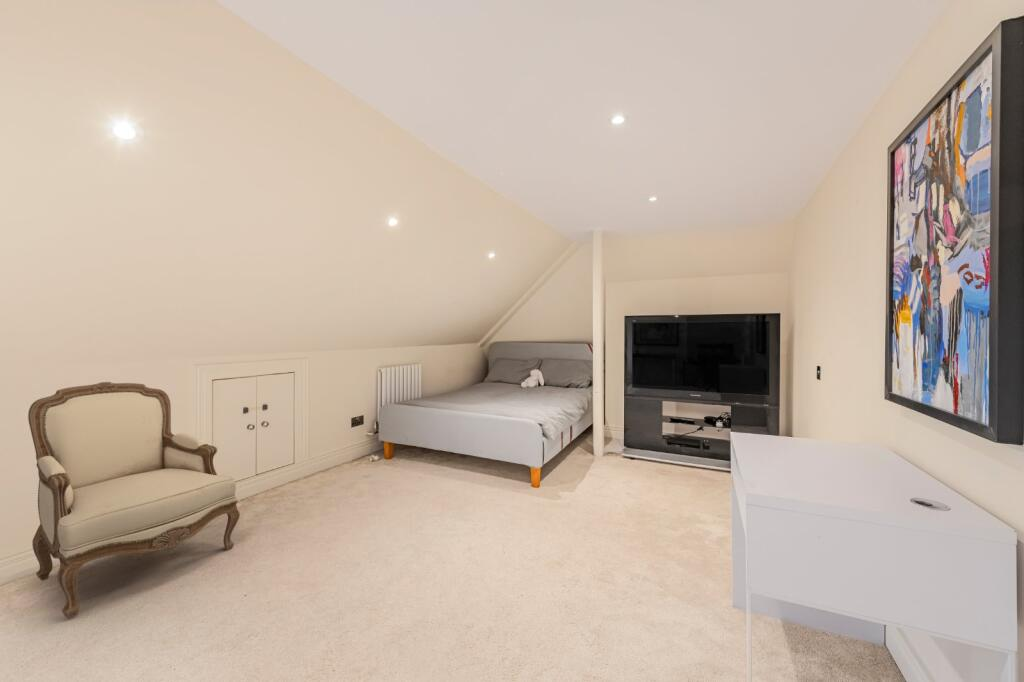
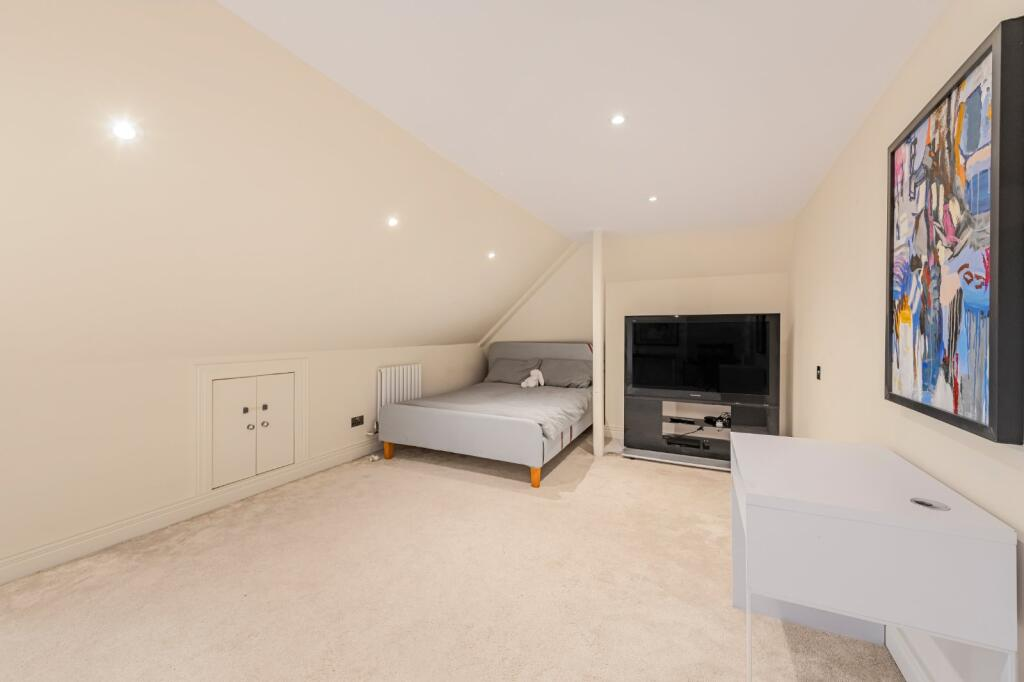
- armchair (134, 474)
